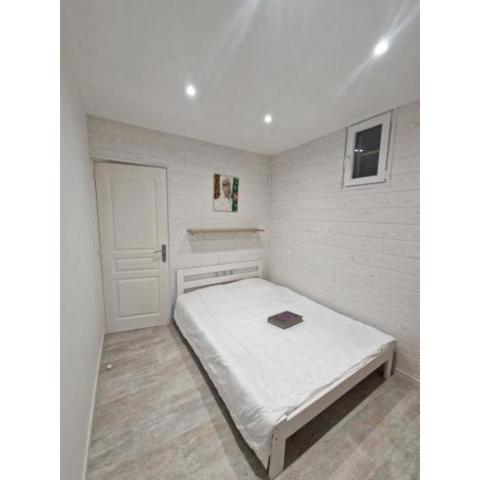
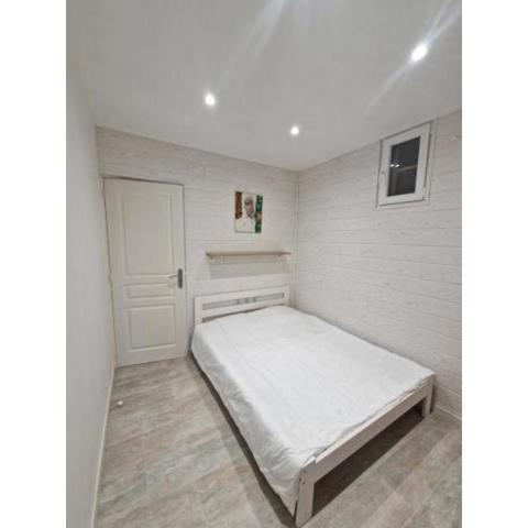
- book (285, 319)
